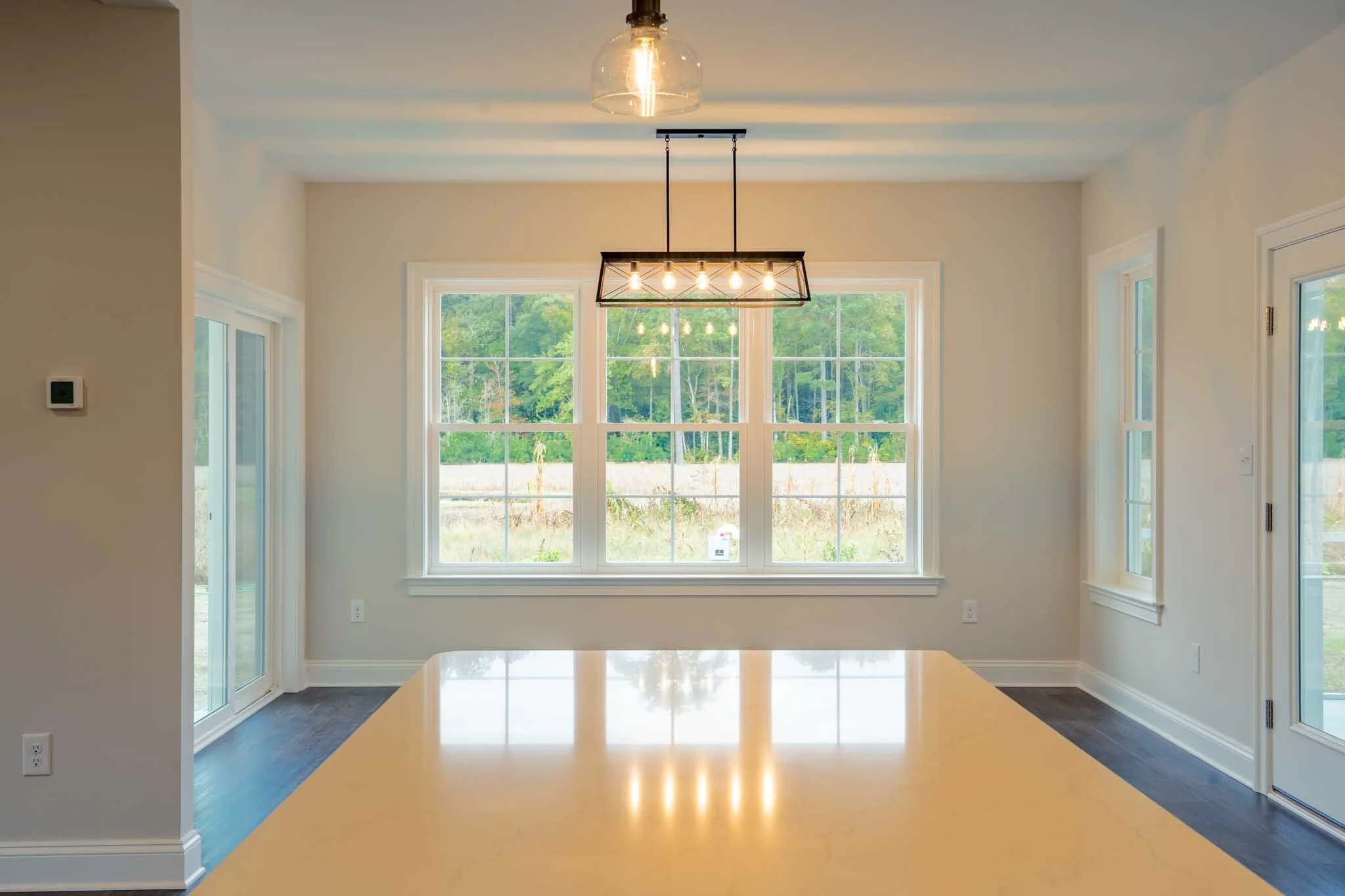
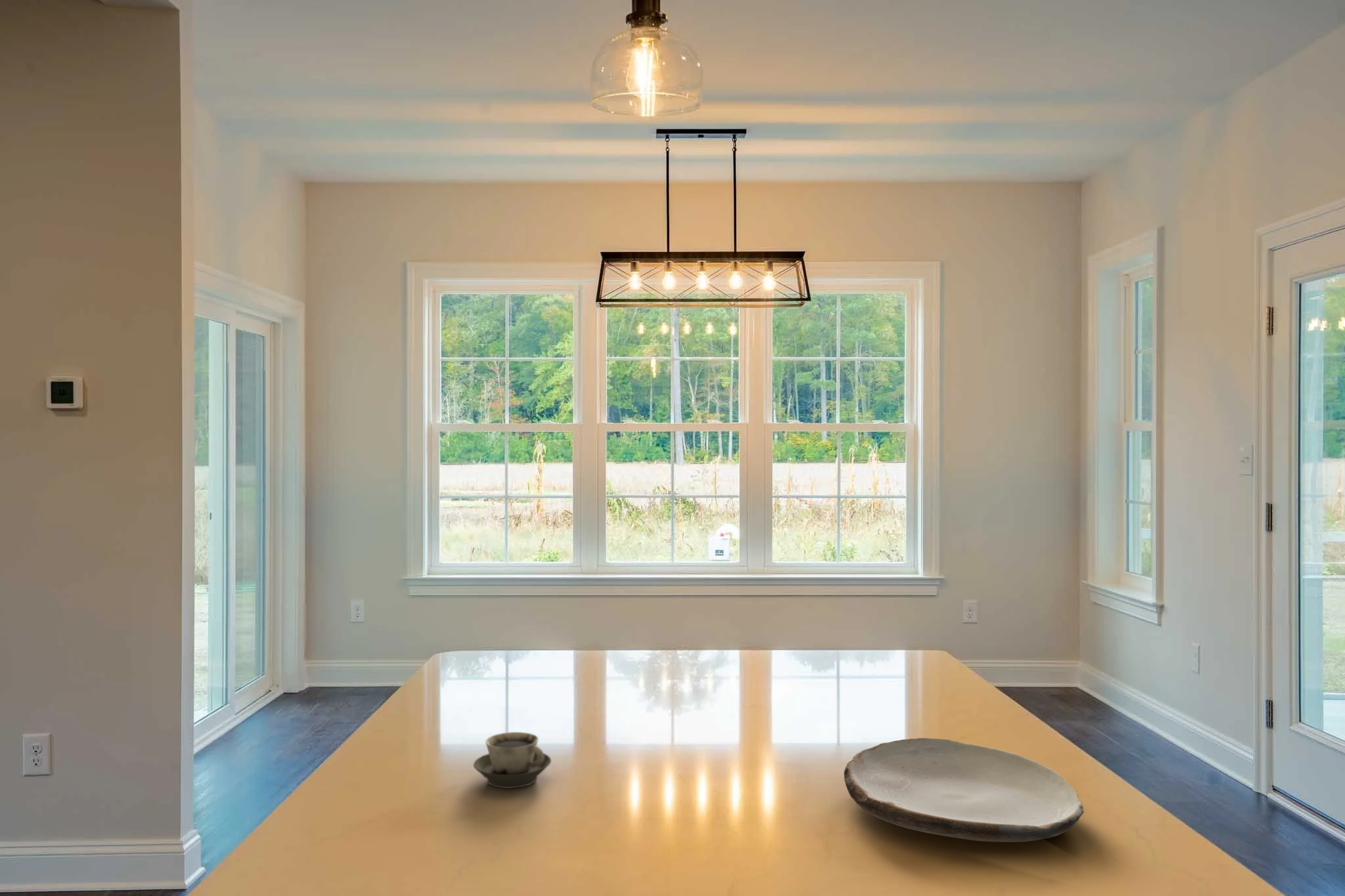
+ cup (512, 759)
+ plate (959, 790)
